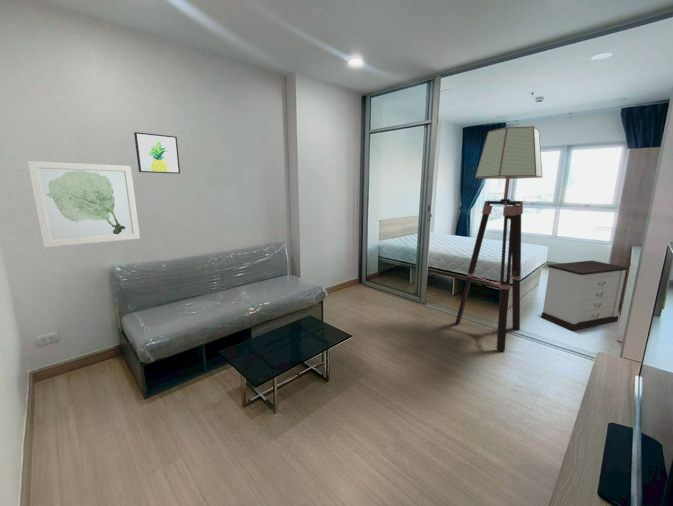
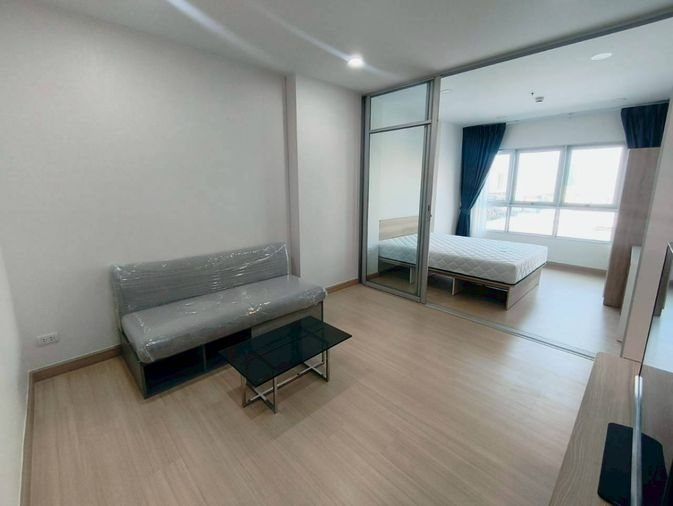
- floor lamp (505, 237)
- wall art (89, 204)
- nightstand (582, 293)
- wall art (158, 154)
